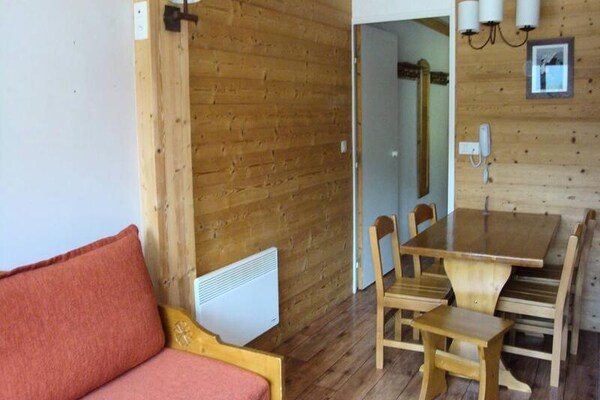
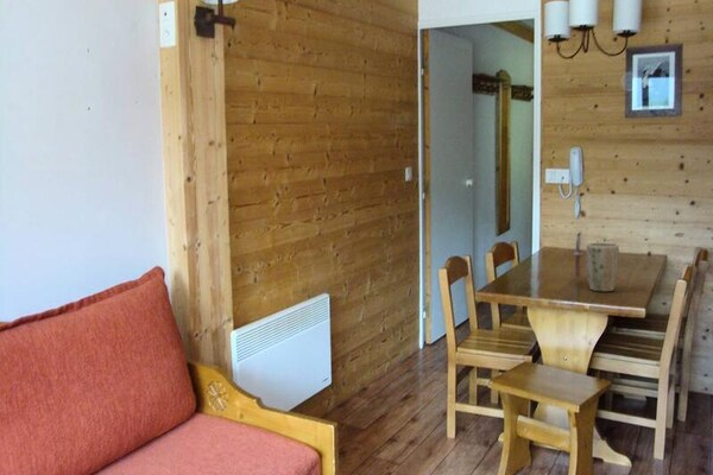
+ plant pot (601, 266)
